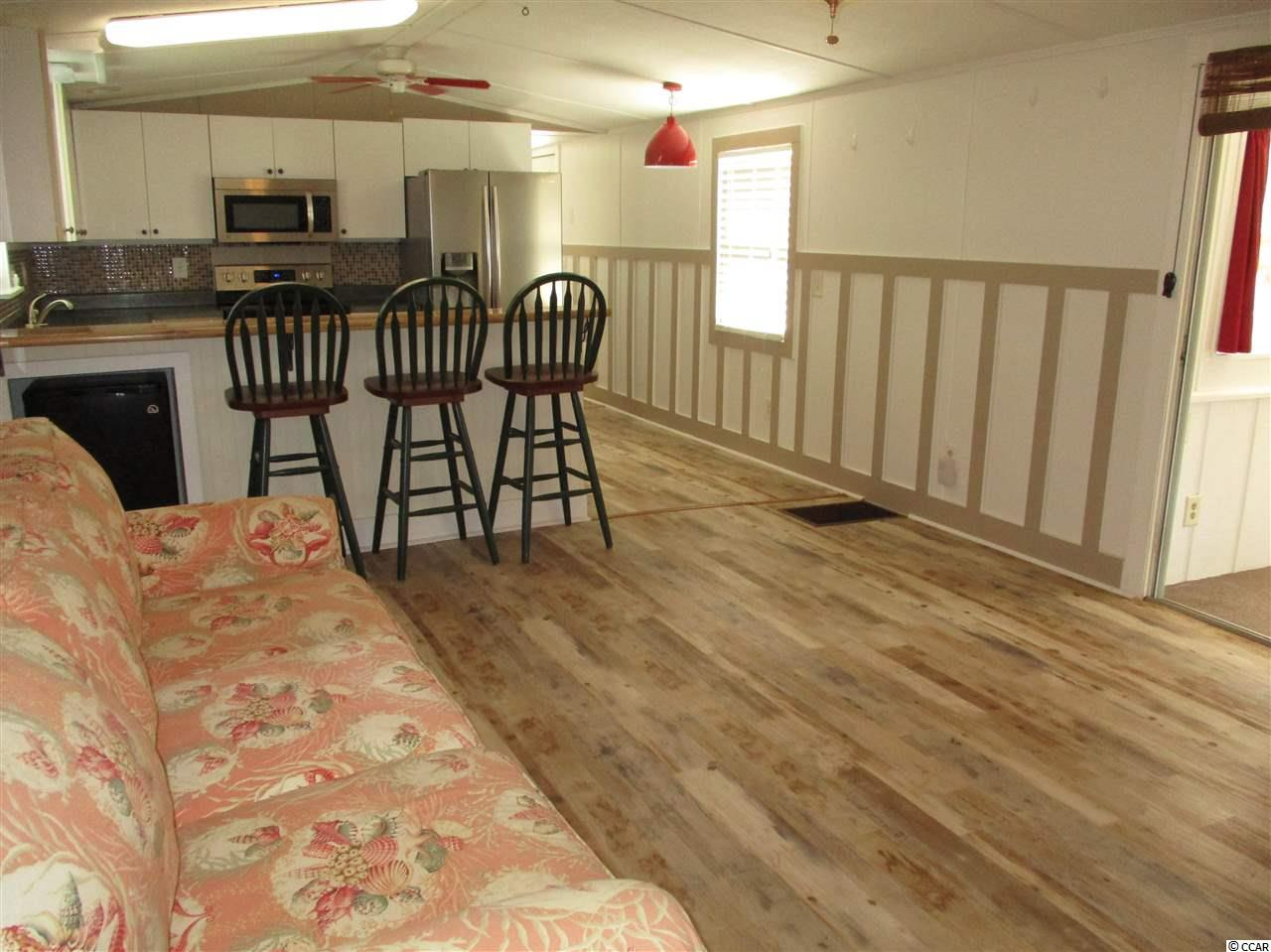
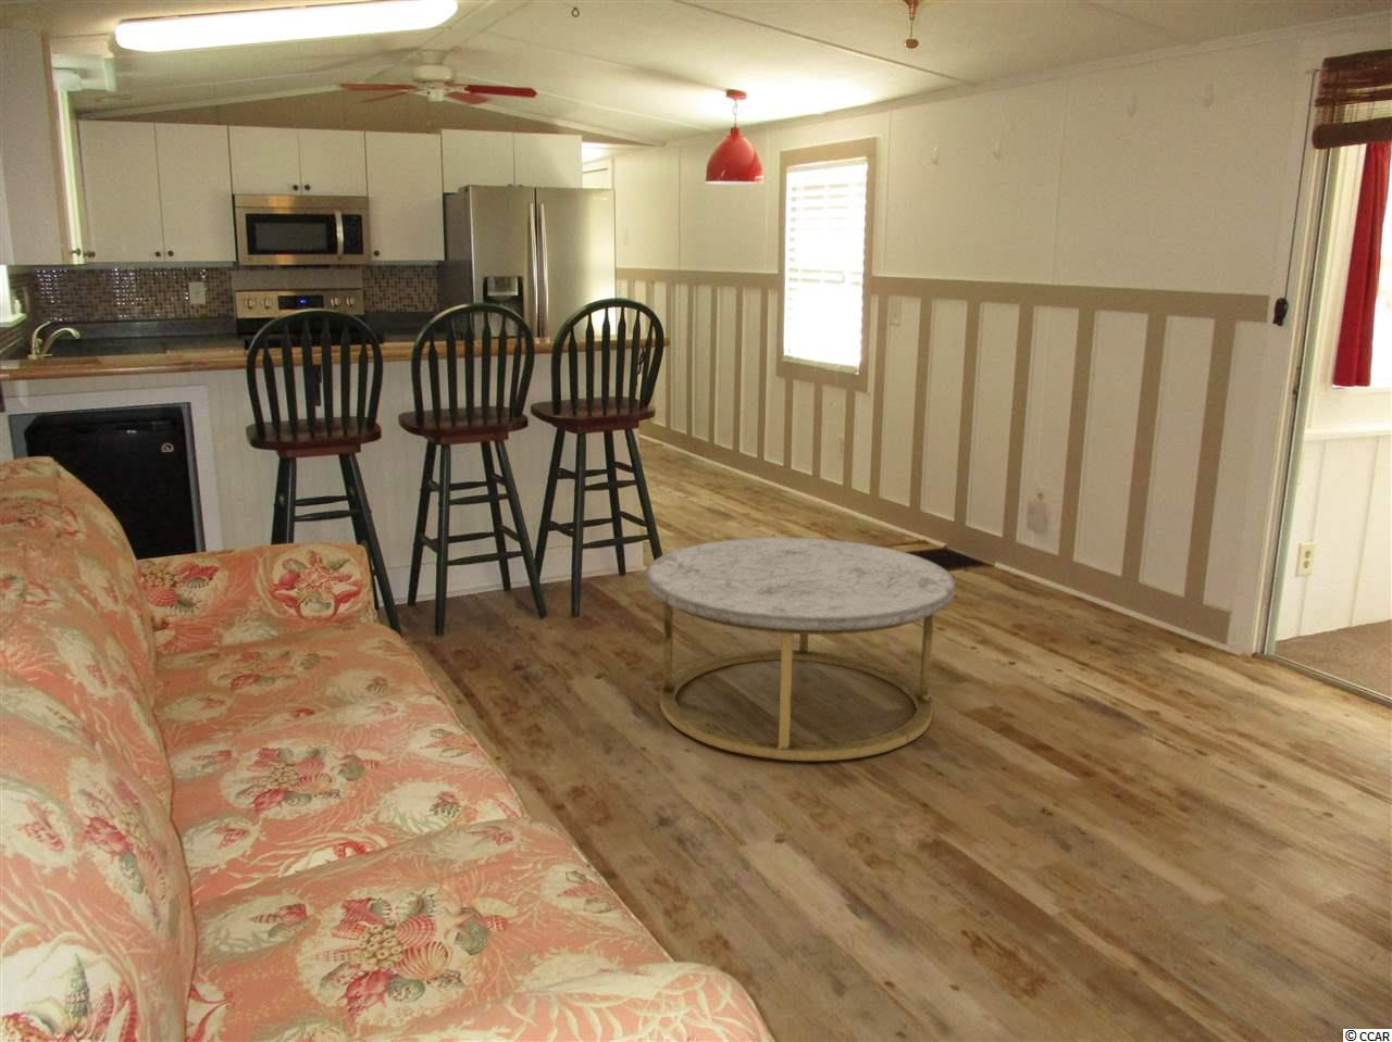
+ coffee table (799, 638)
